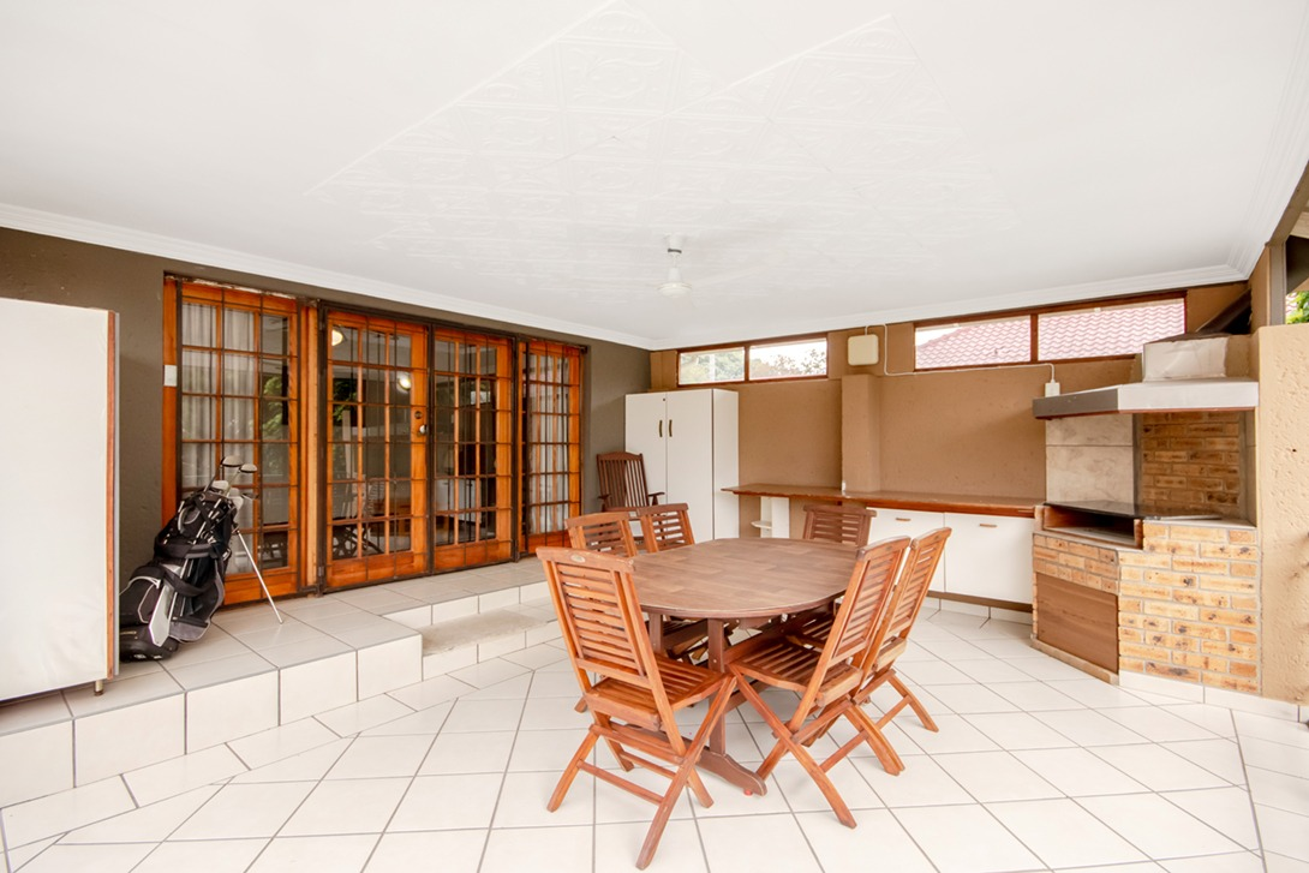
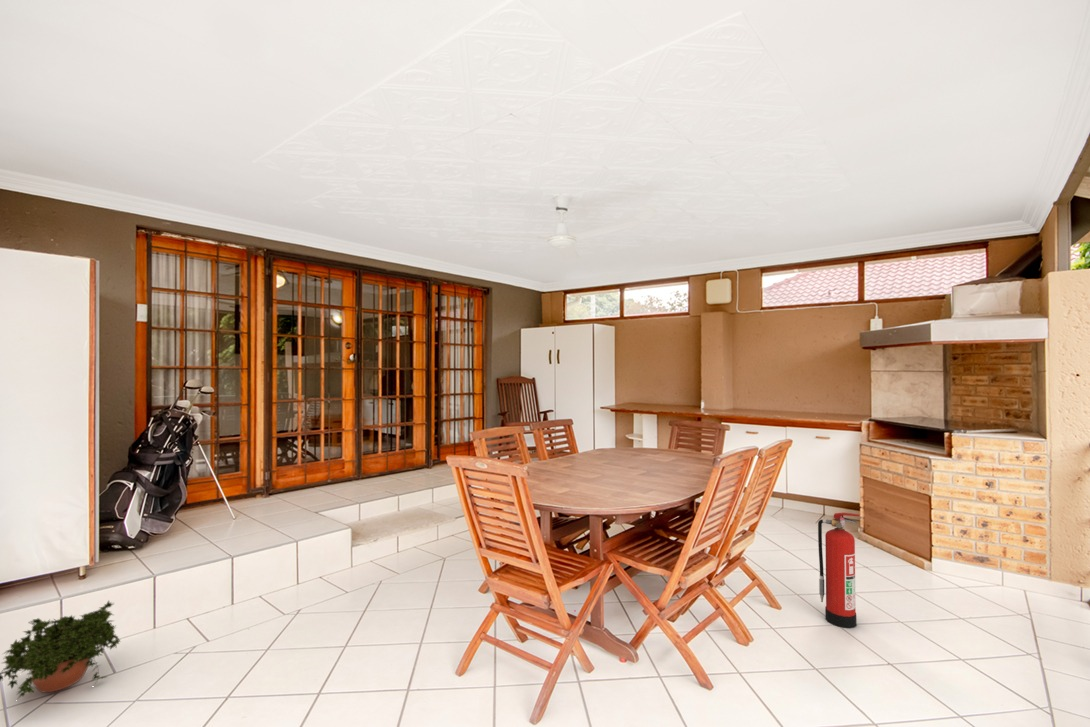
+ potted plant (60, 650)
+ fire extinguisher (838, 565)
